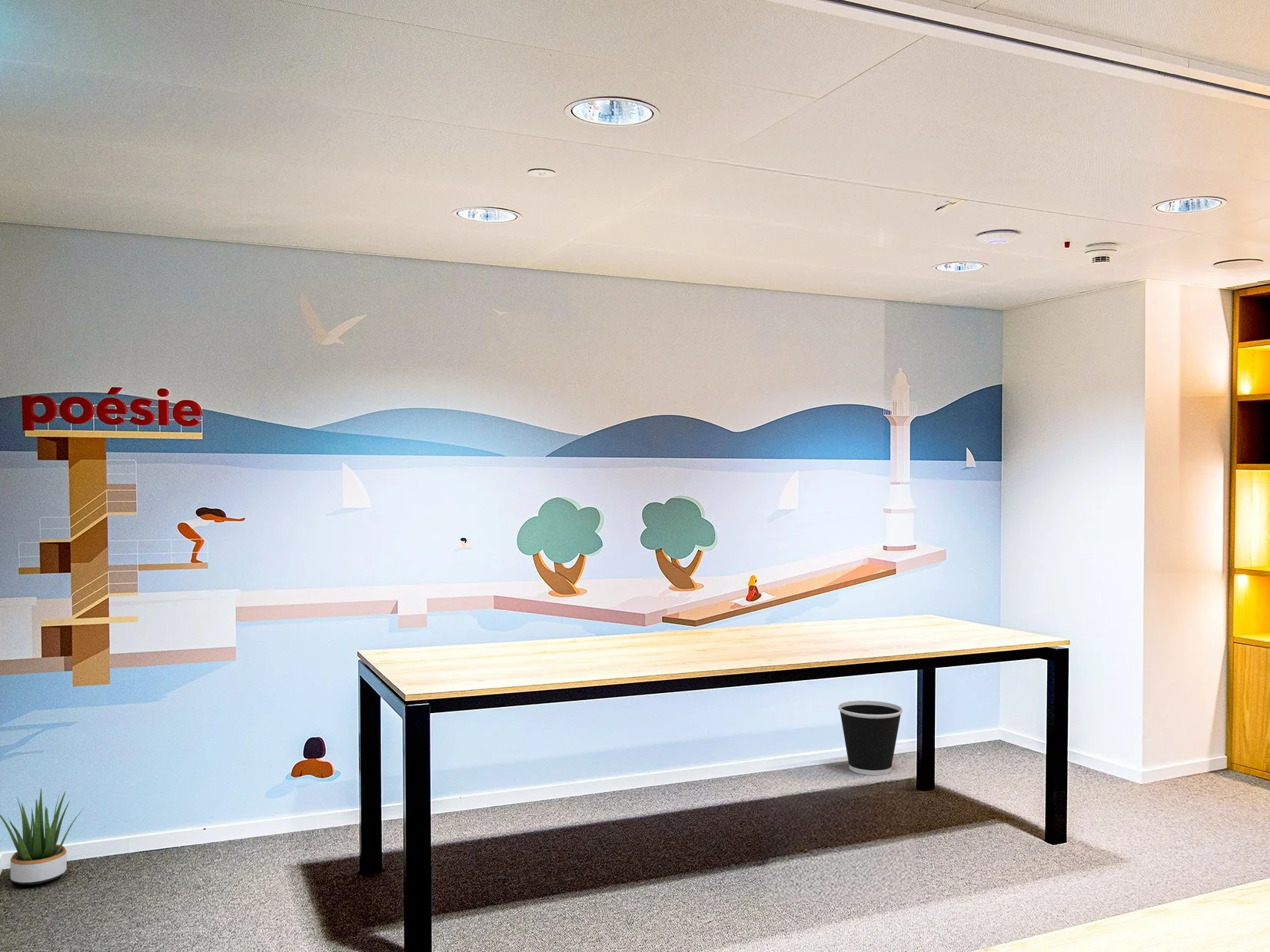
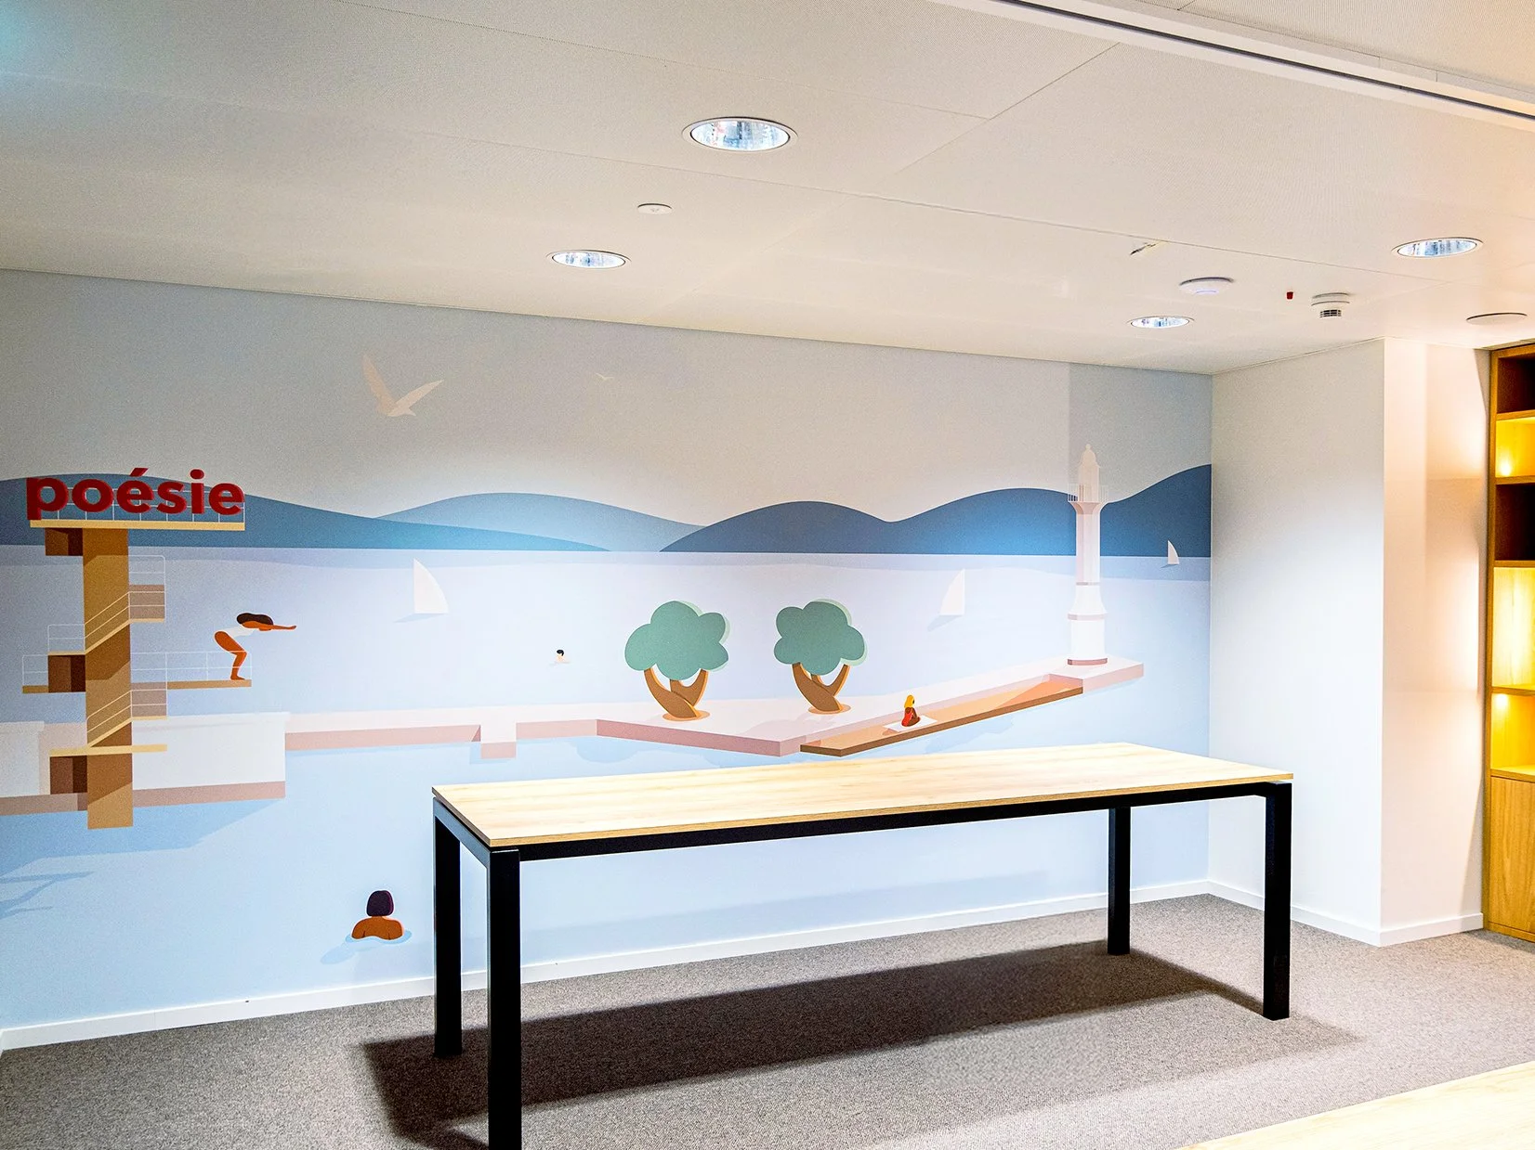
- potted plant (38, 837)
- wastebasket (869, 738)
